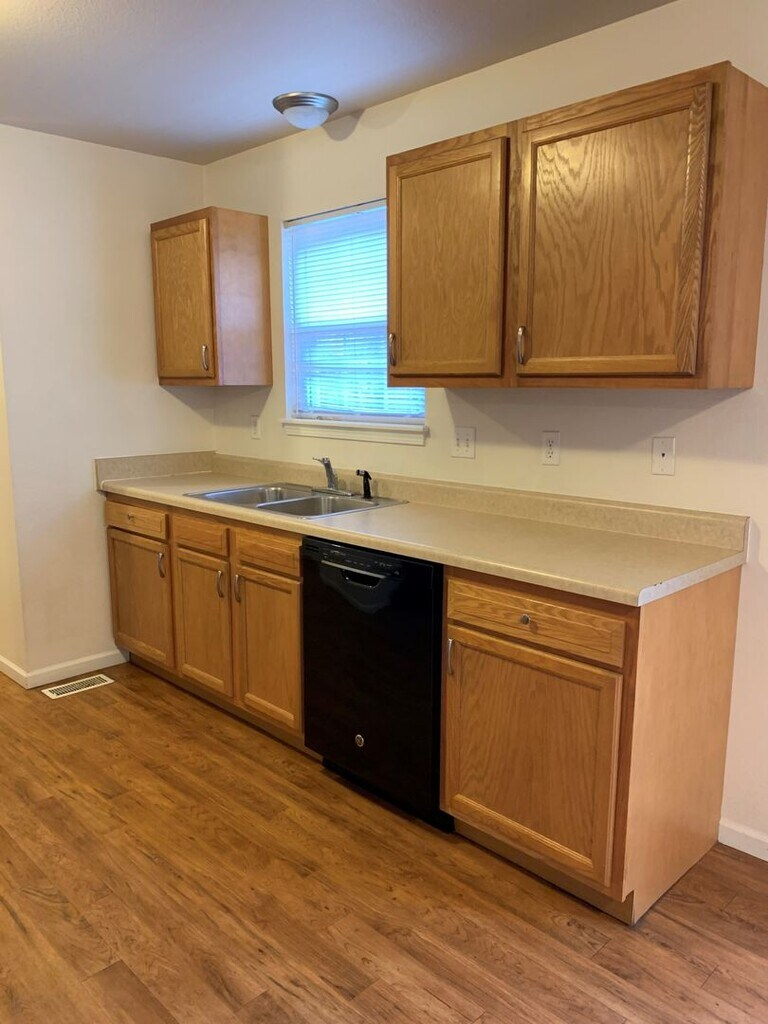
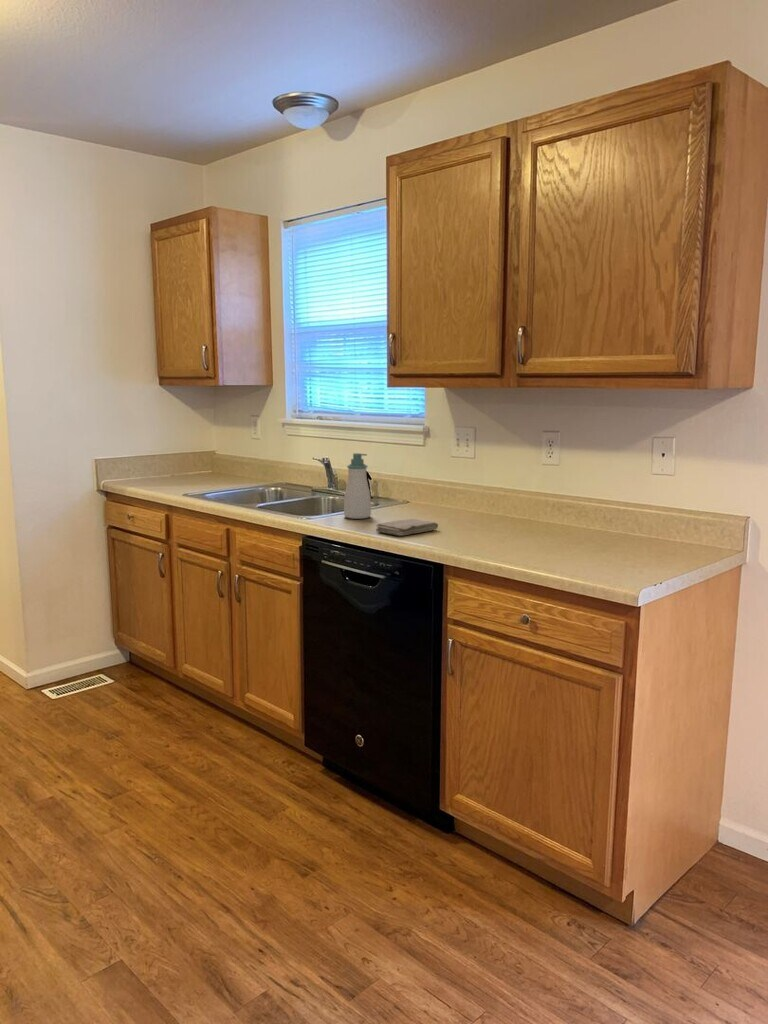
+ soap bottle (357, 485)
+ washcloth (406, 526)
